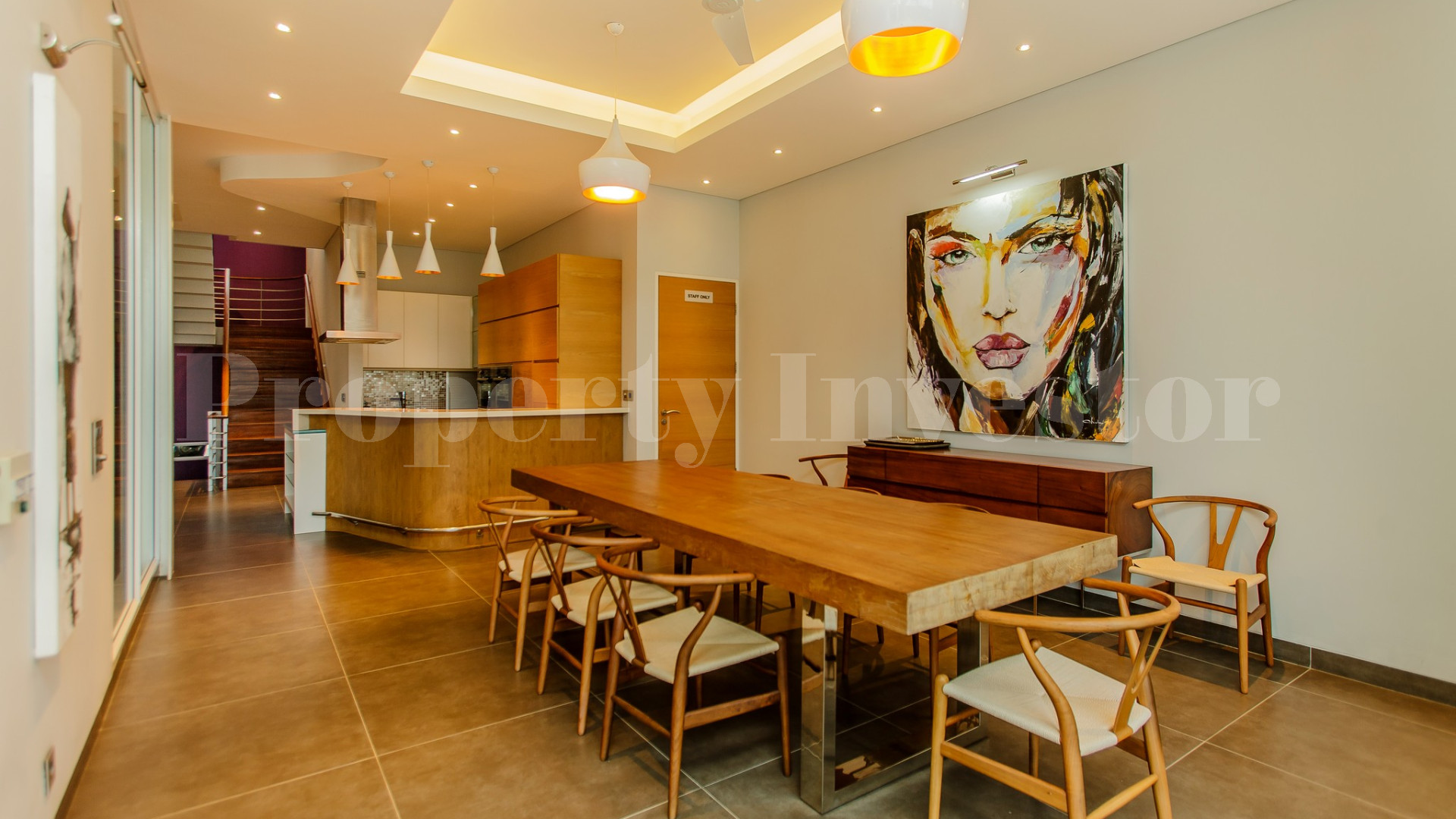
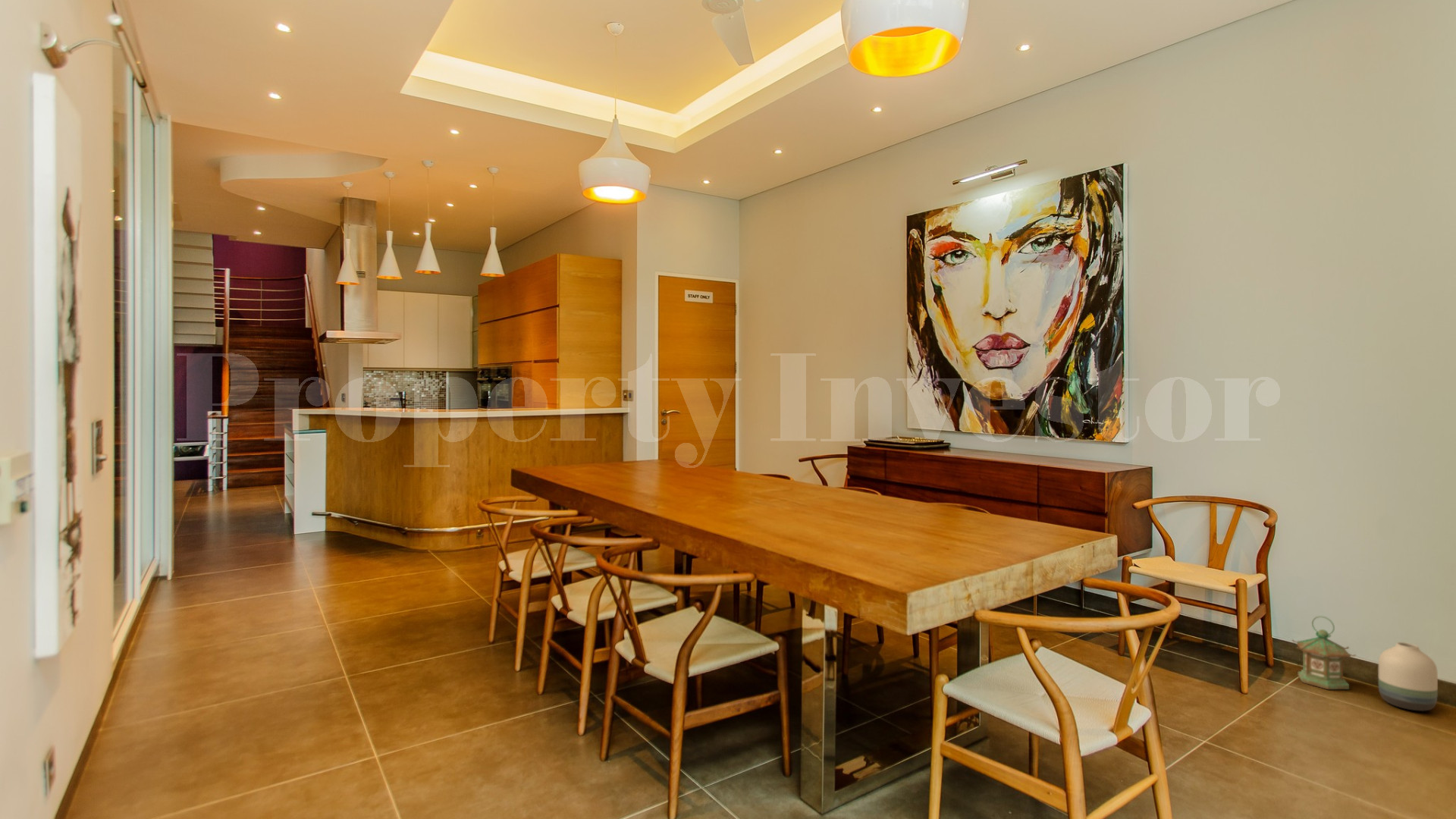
+ lantern (1323, 649)
+ vase (1407, 675)
